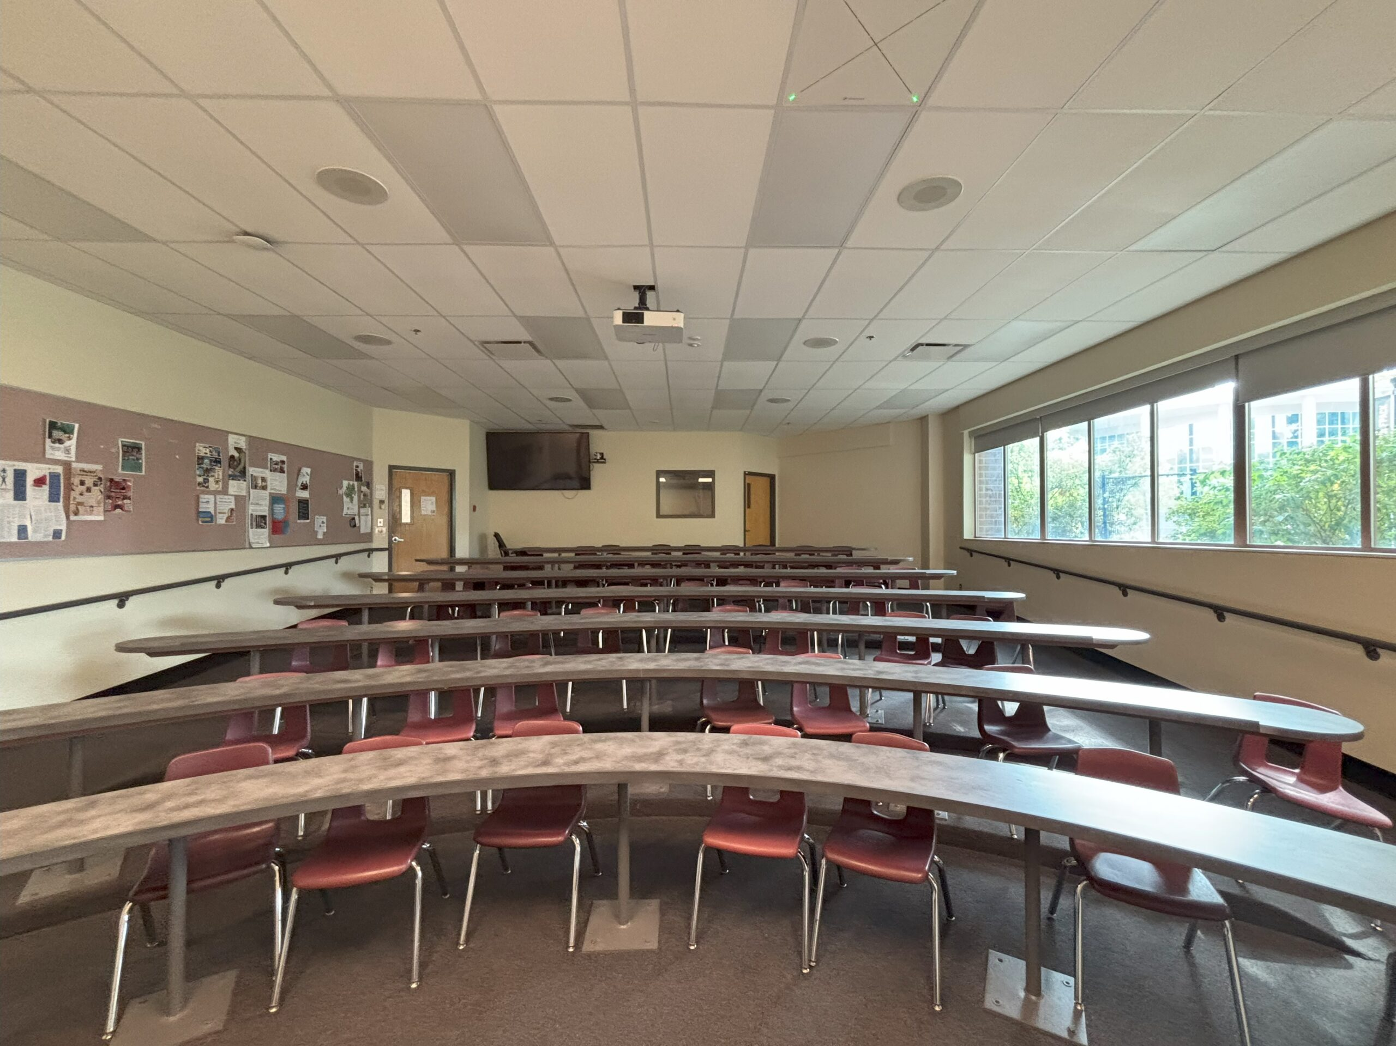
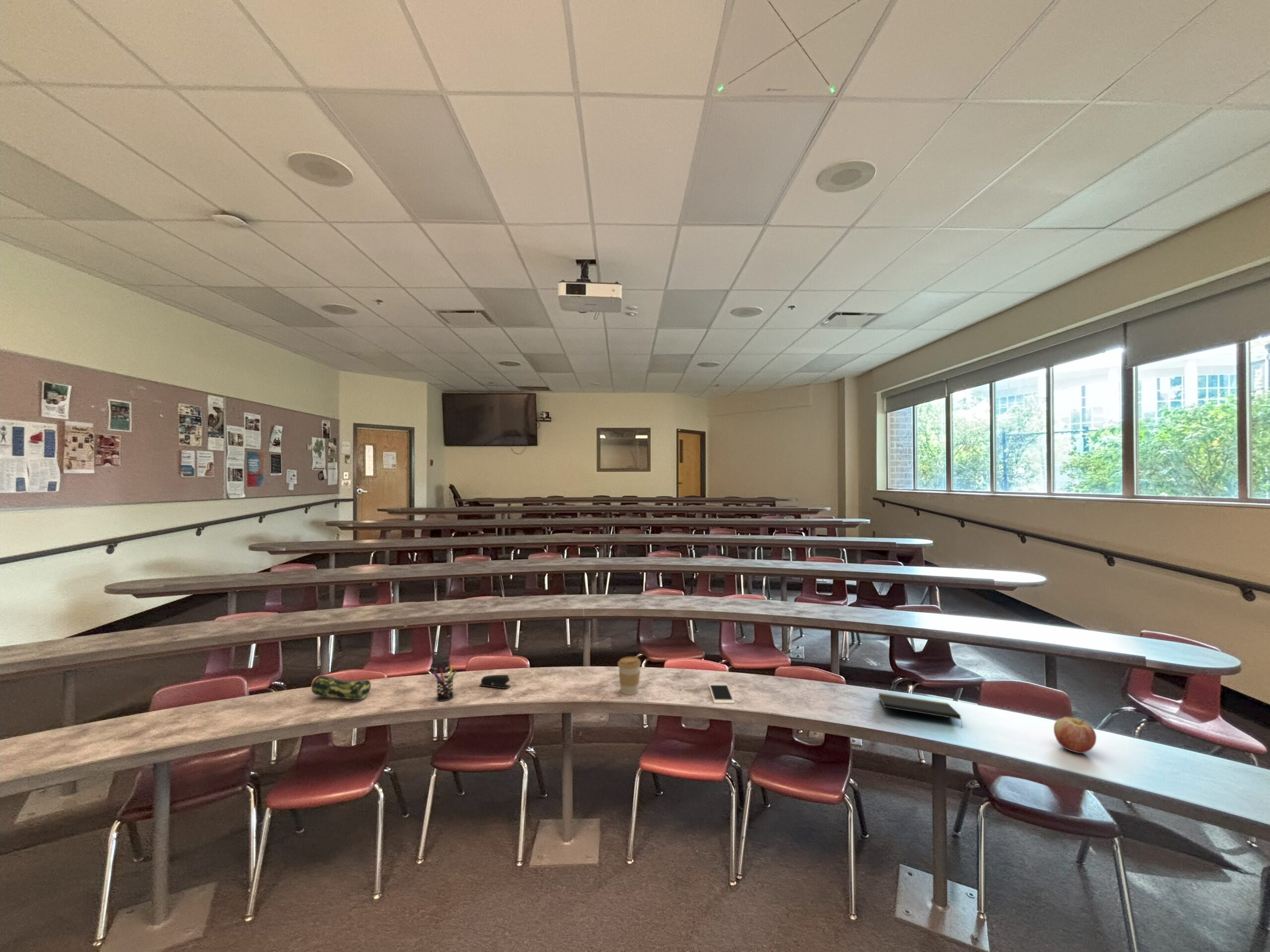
+ stapler (495, 680)
+ pen holder (446, 682)
+ notepad (916, 705)
+ apple (1074, 734)
+ cell phone (721, 693)
+ coffee cup (629, 674)
+ pencil case (342, 688)
